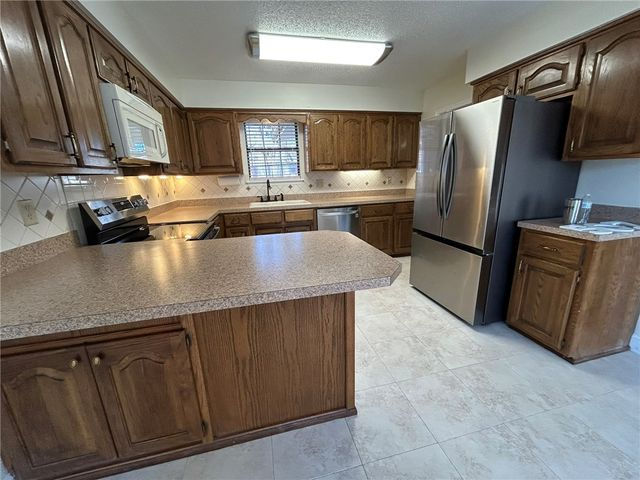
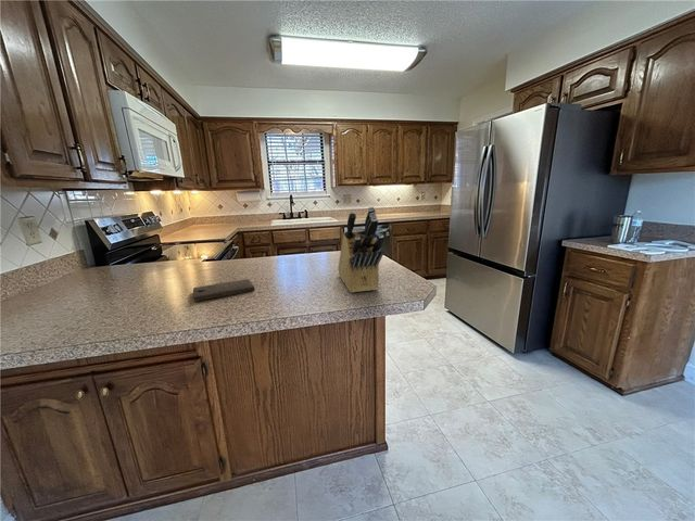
+ knife block (357, 246)
+ cutting board (224, 289)
